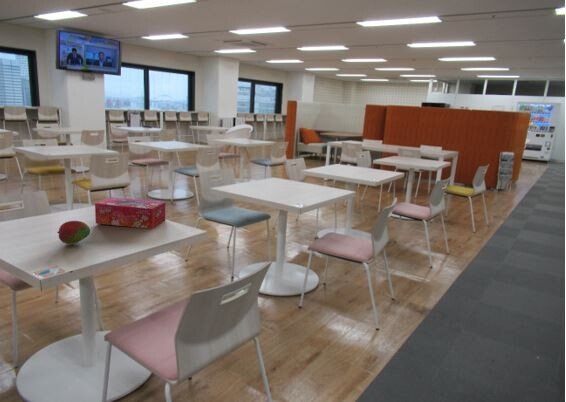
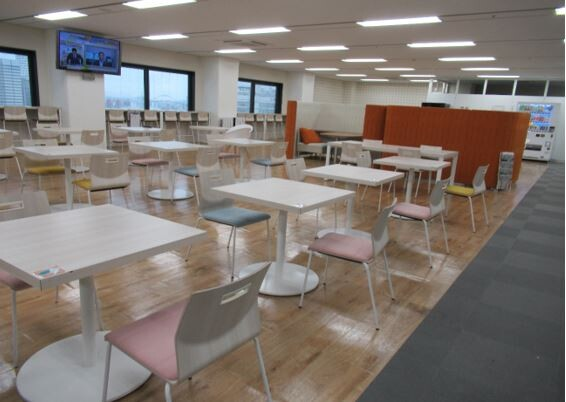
- fruit (73, 232)
- tissue box (131, 212)
